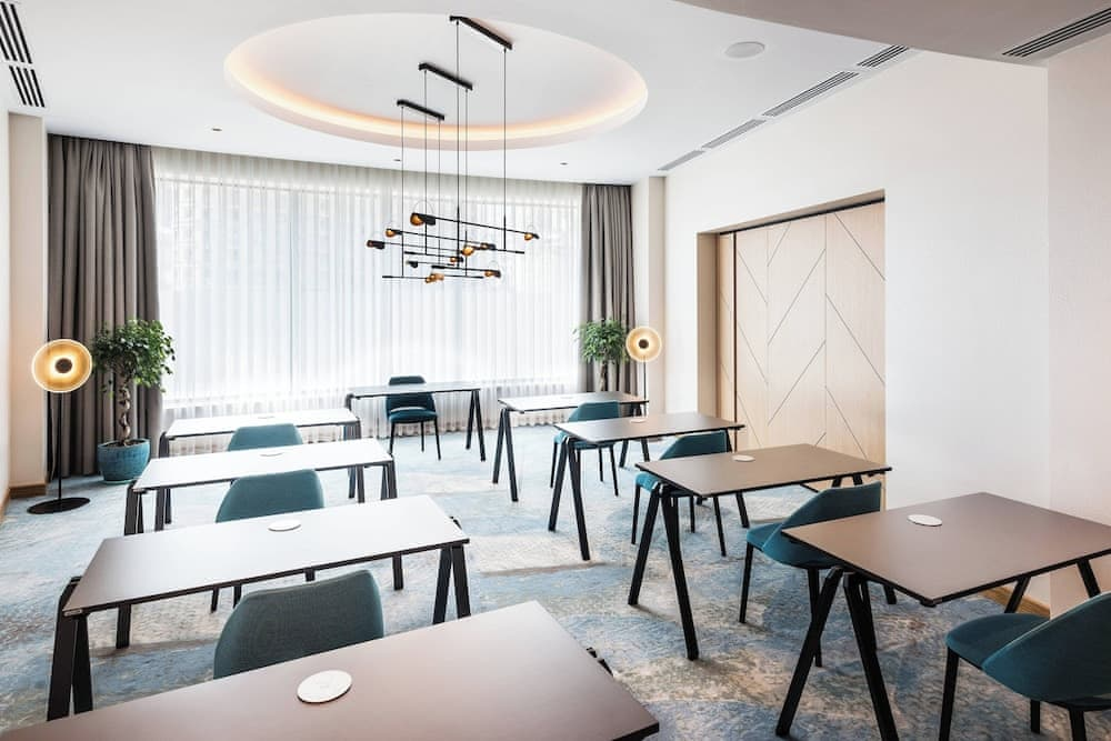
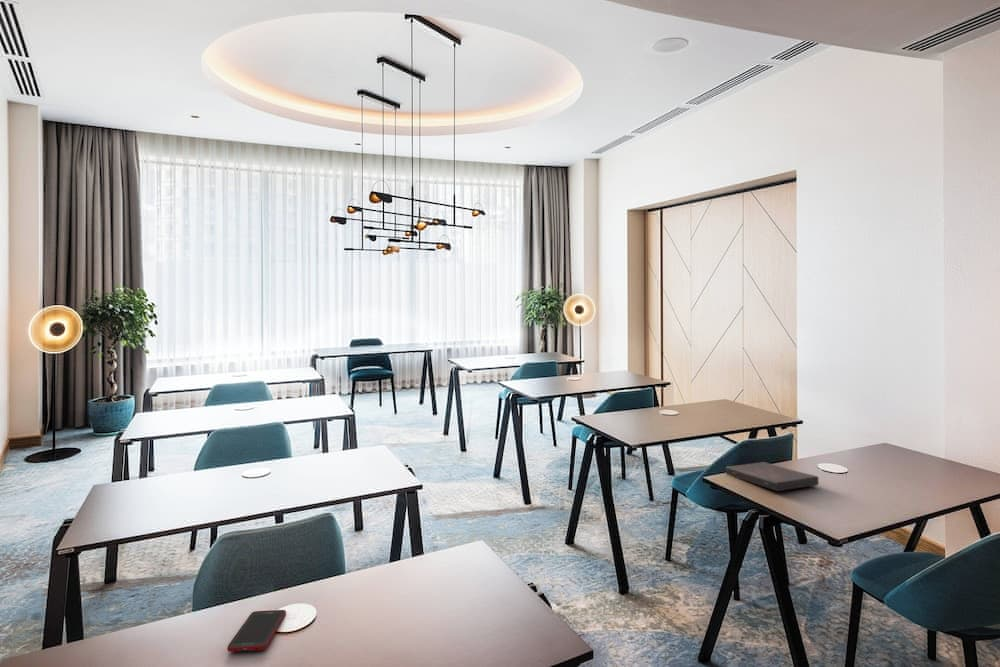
+ book (770, 475)
+ cell phone (258, 629)
